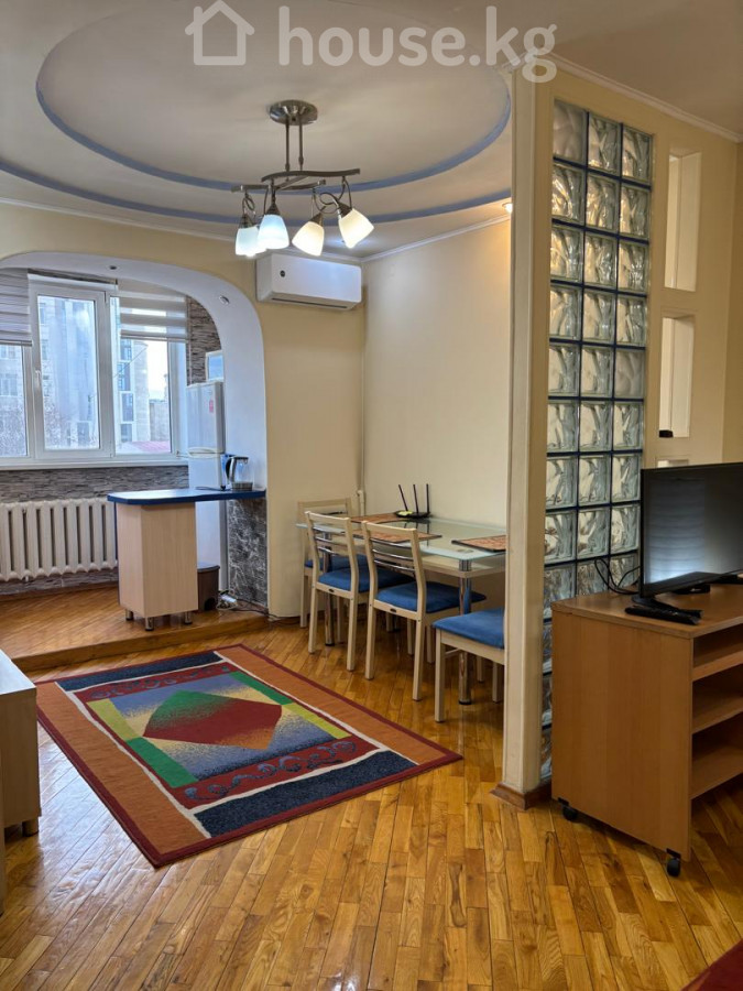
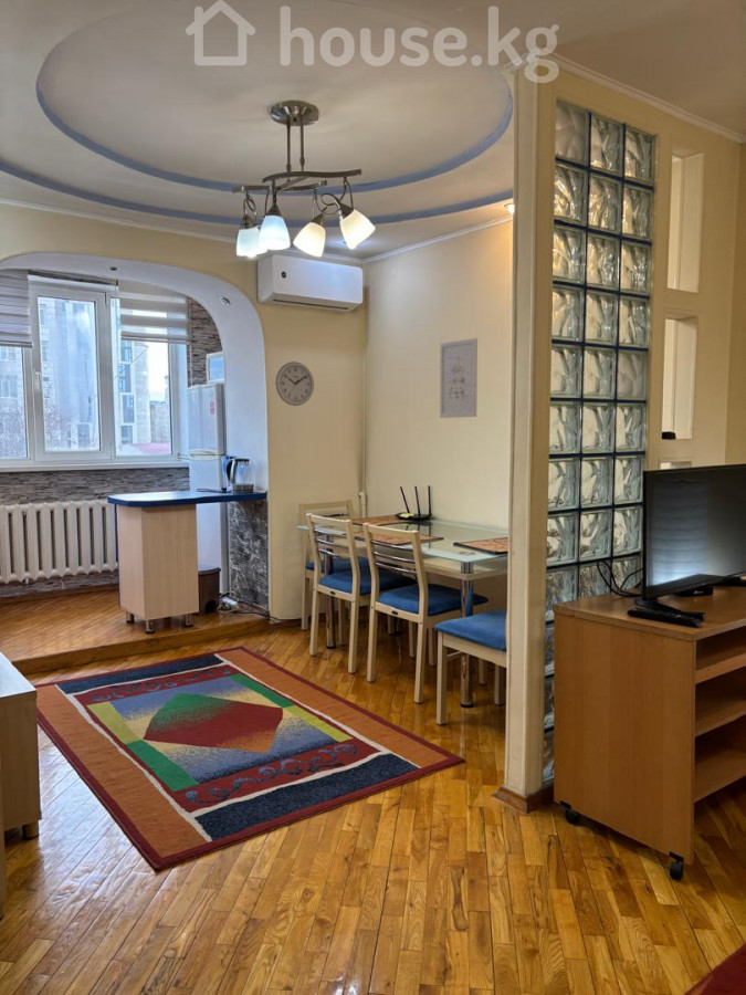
+ wall art (458, 379)
+ wall clock (295, 384)
